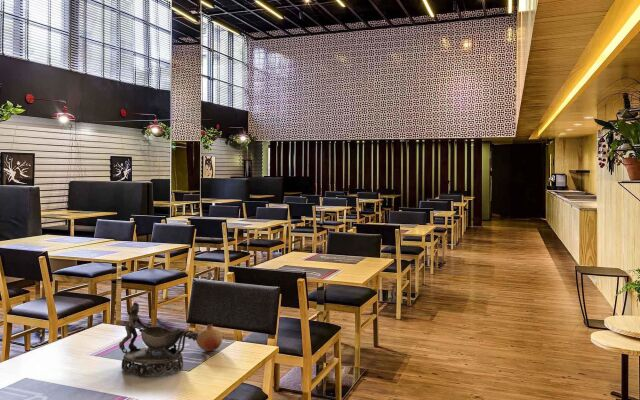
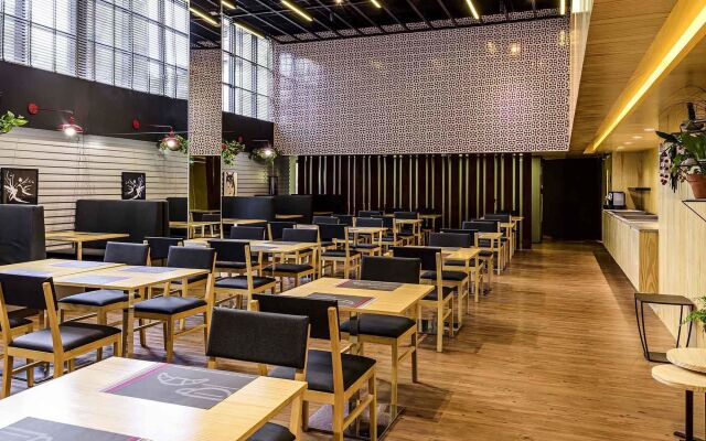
- fruit (209, 336)
- decorative bowl (159, 335)
